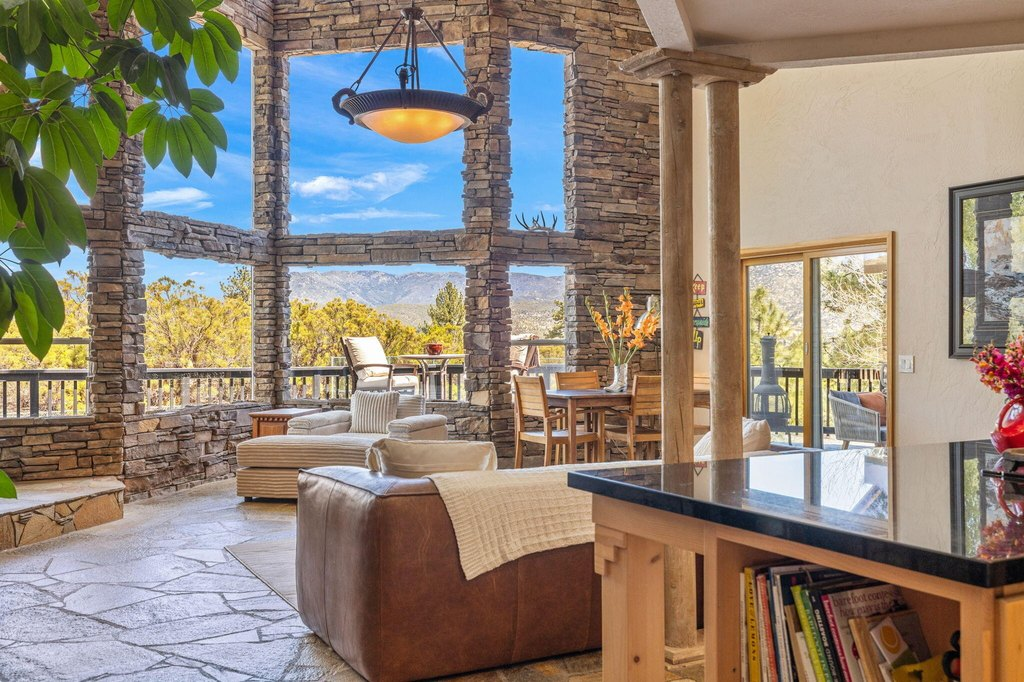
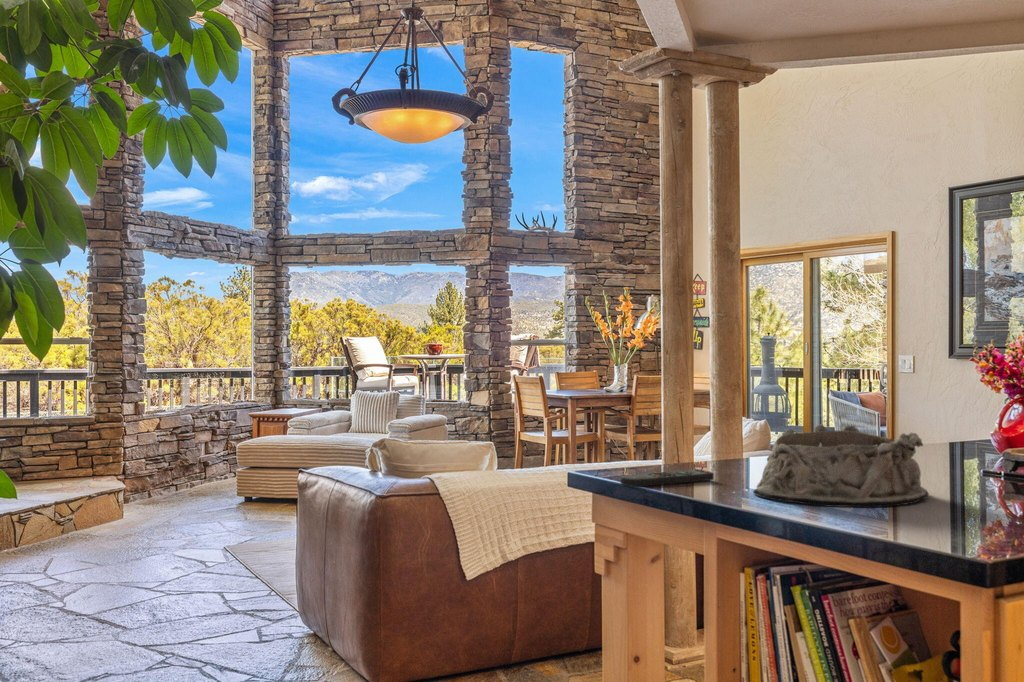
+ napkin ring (841, 462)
+ remote control (667, 477)
